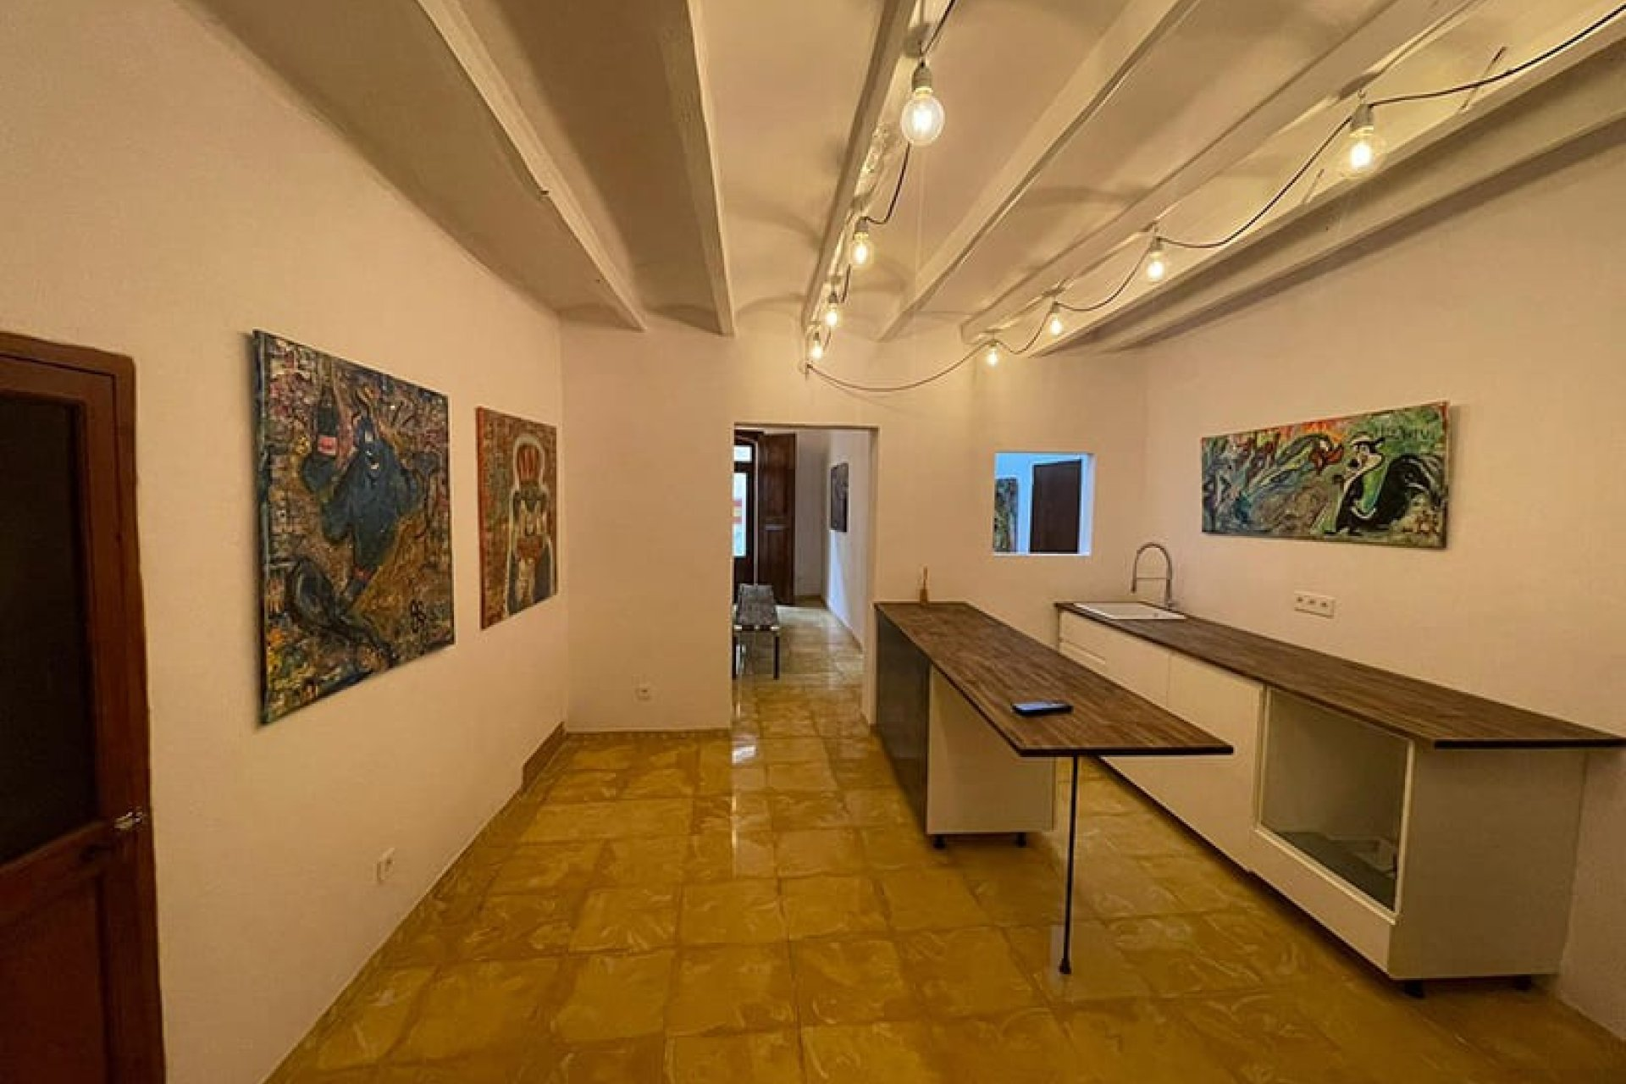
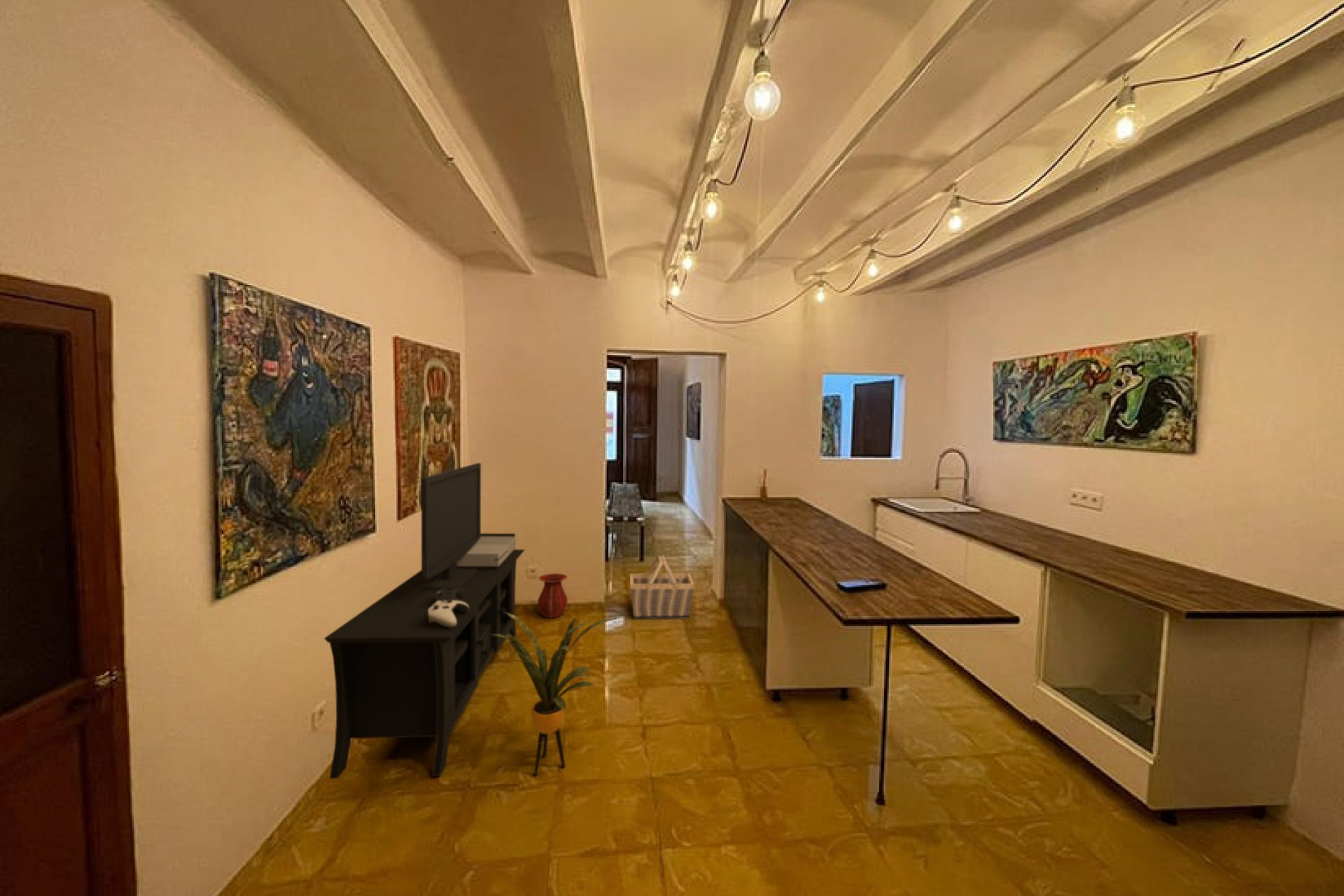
+ house plant (552, 693)
+ basket (661, 585)
+ media console (451, 580)
+ vase (552, 596)
